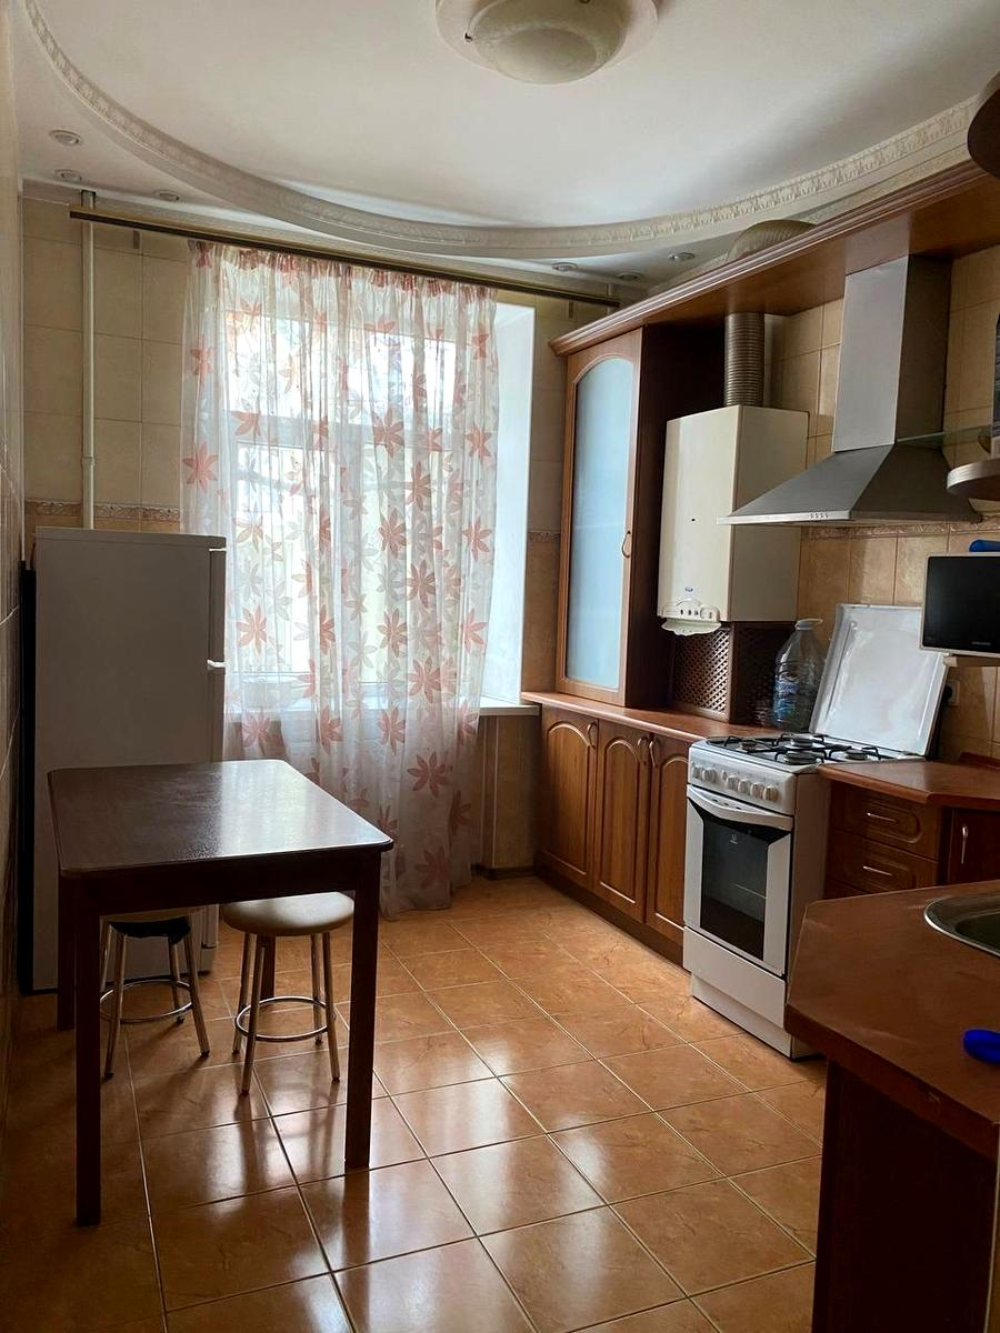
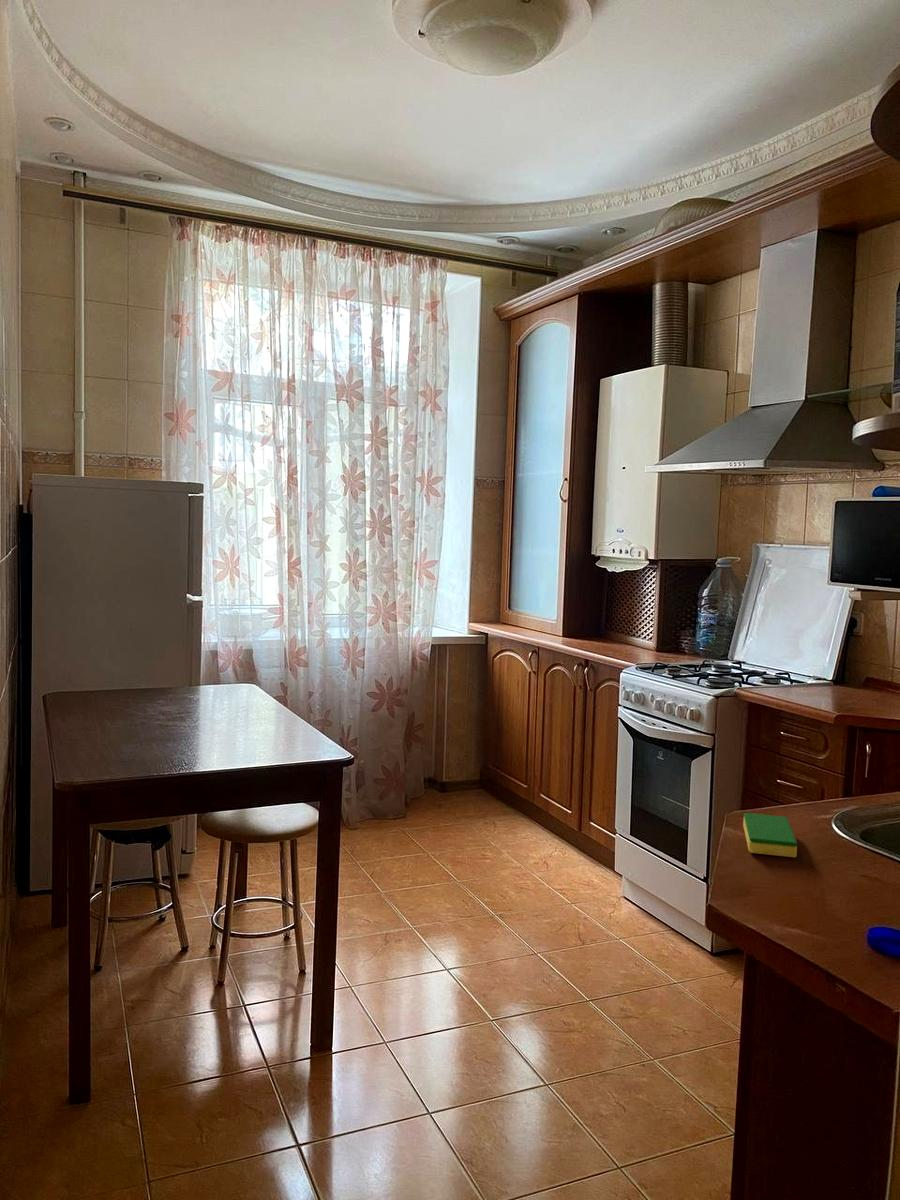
+ dish sponge (768, 834)
